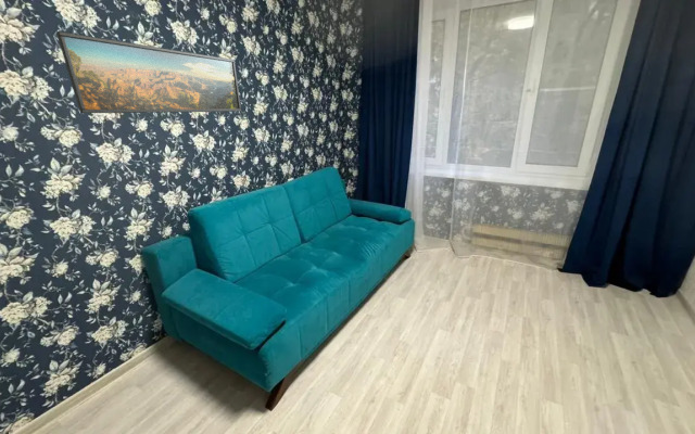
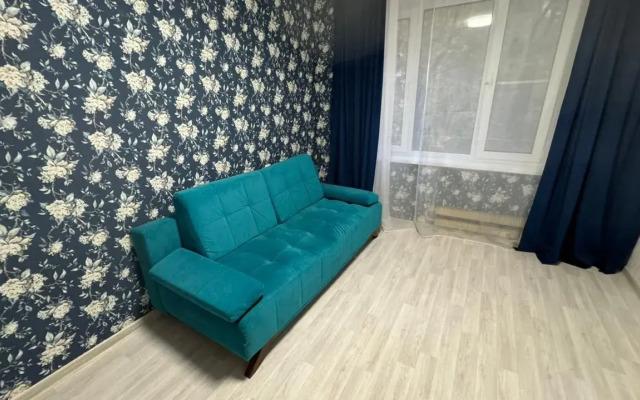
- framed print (172, 81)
